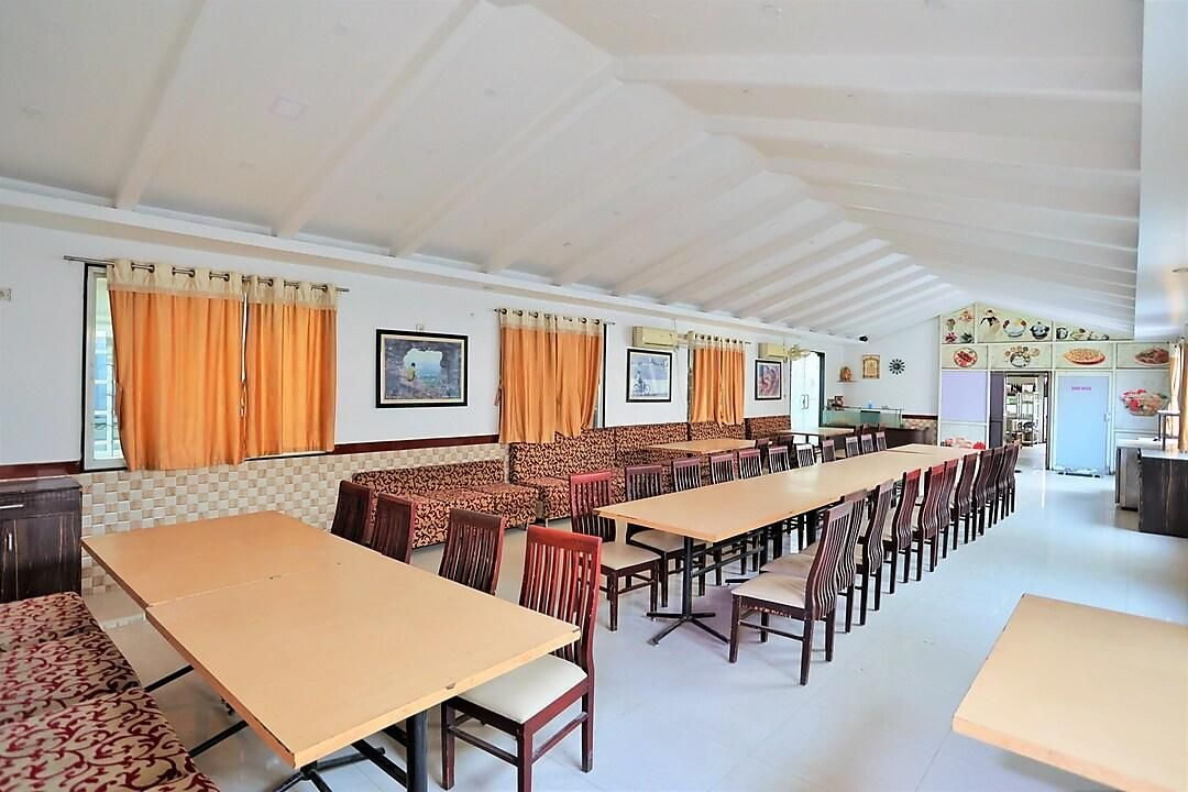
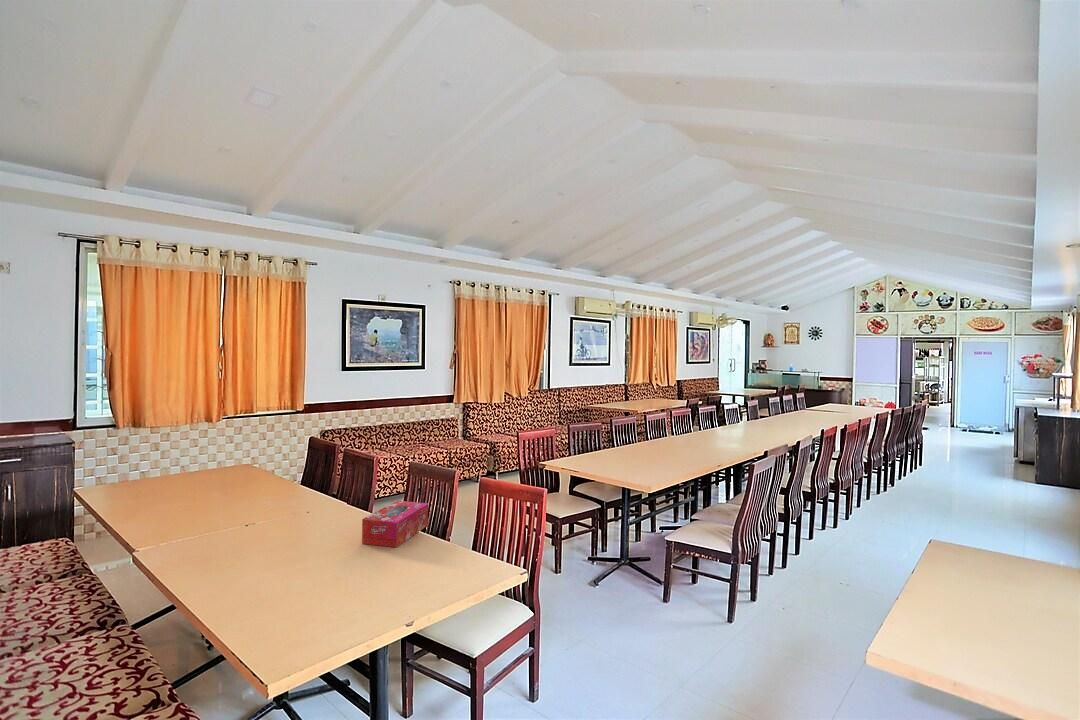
+ tissue box (396, 522)
